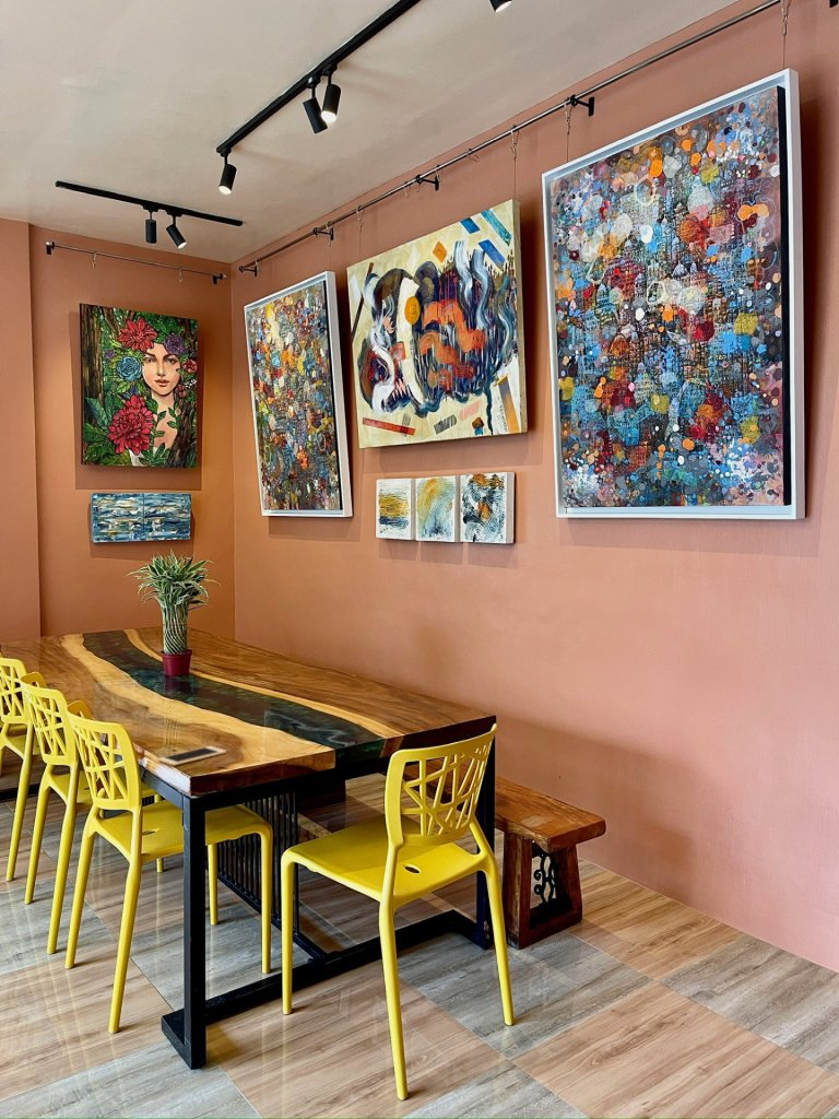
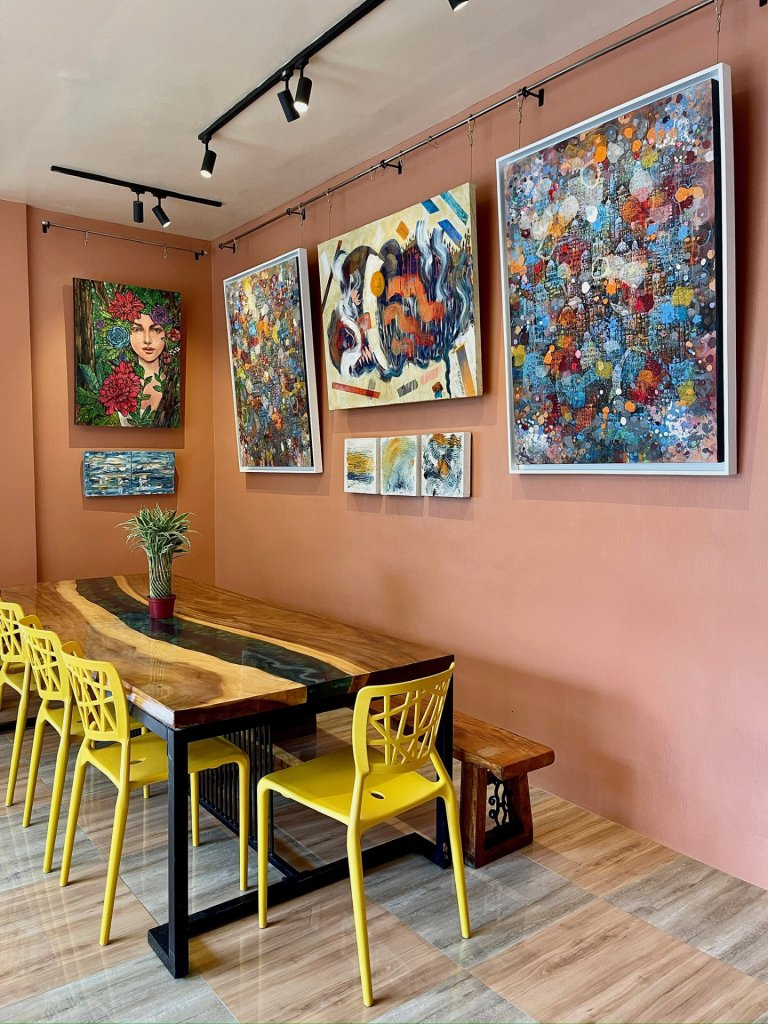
- cell phone (192, 755)
